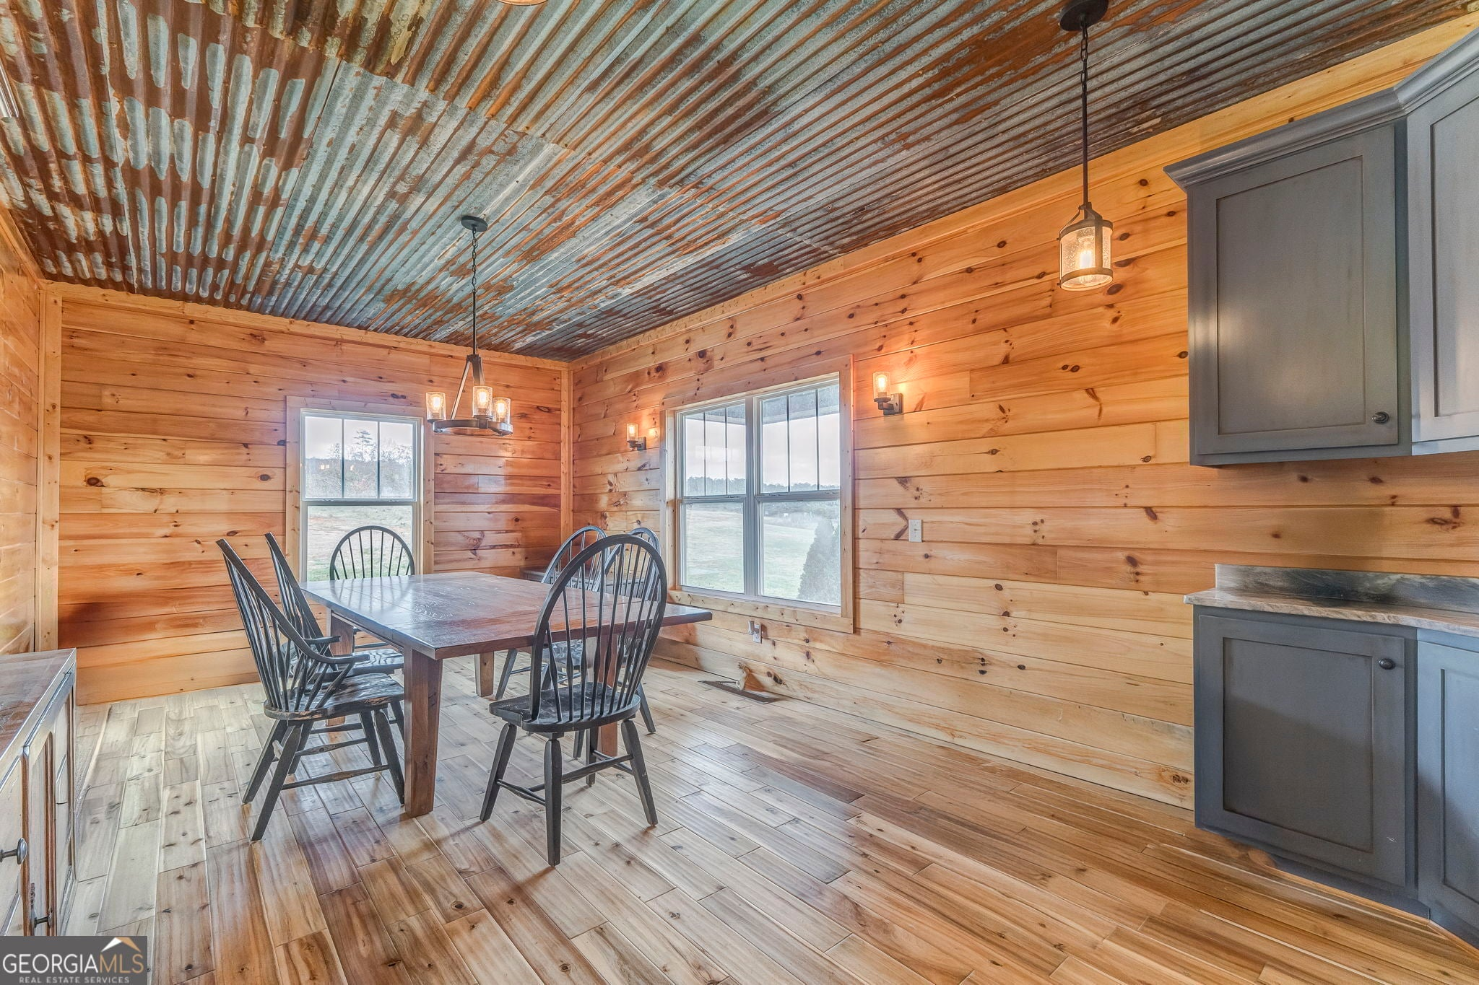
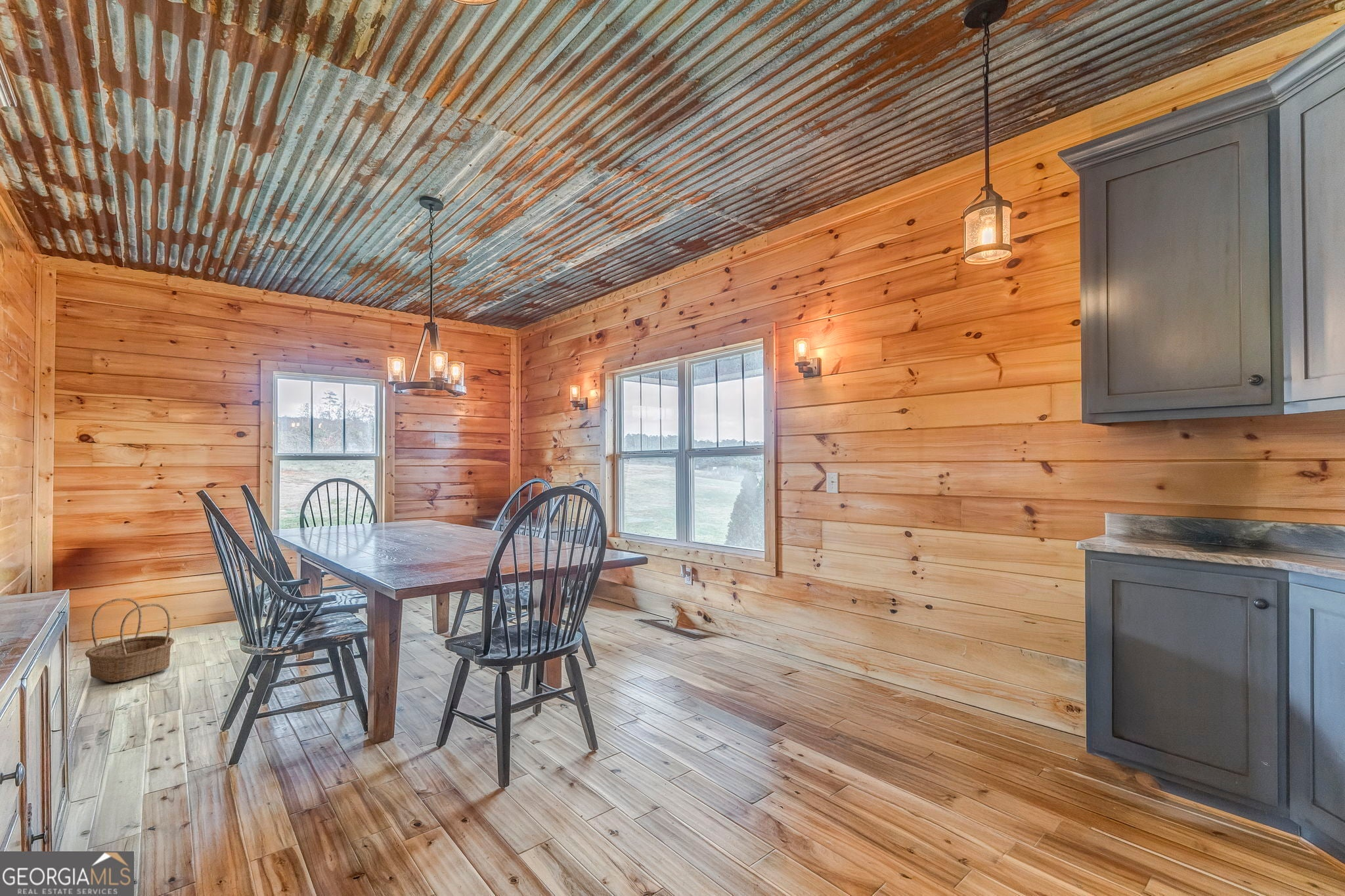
+ basket (131, 638)
